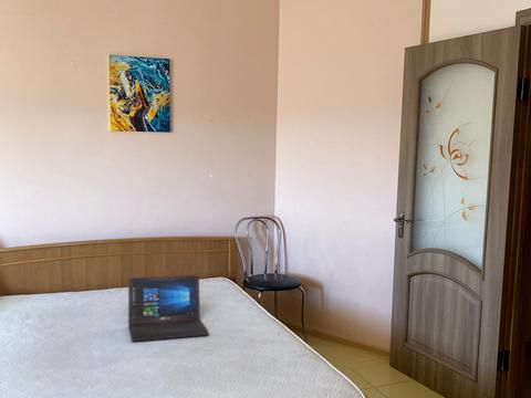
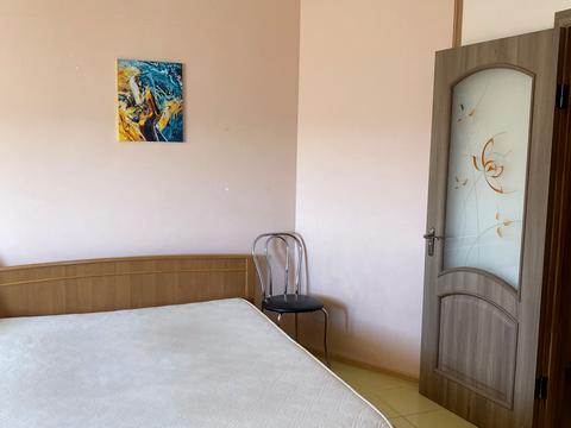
- laptop (167, 305)
